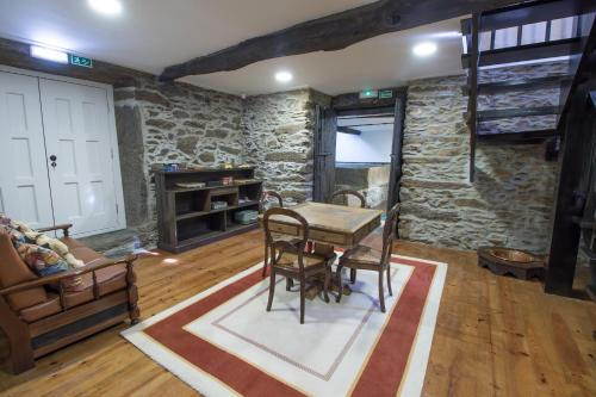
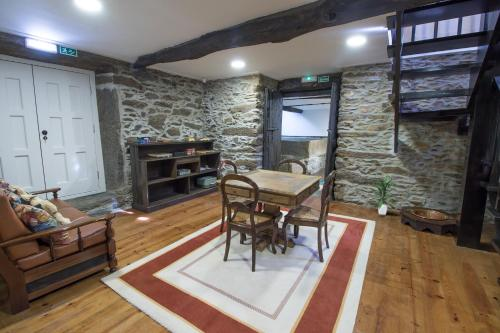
+ indoor plant (382, 195)
